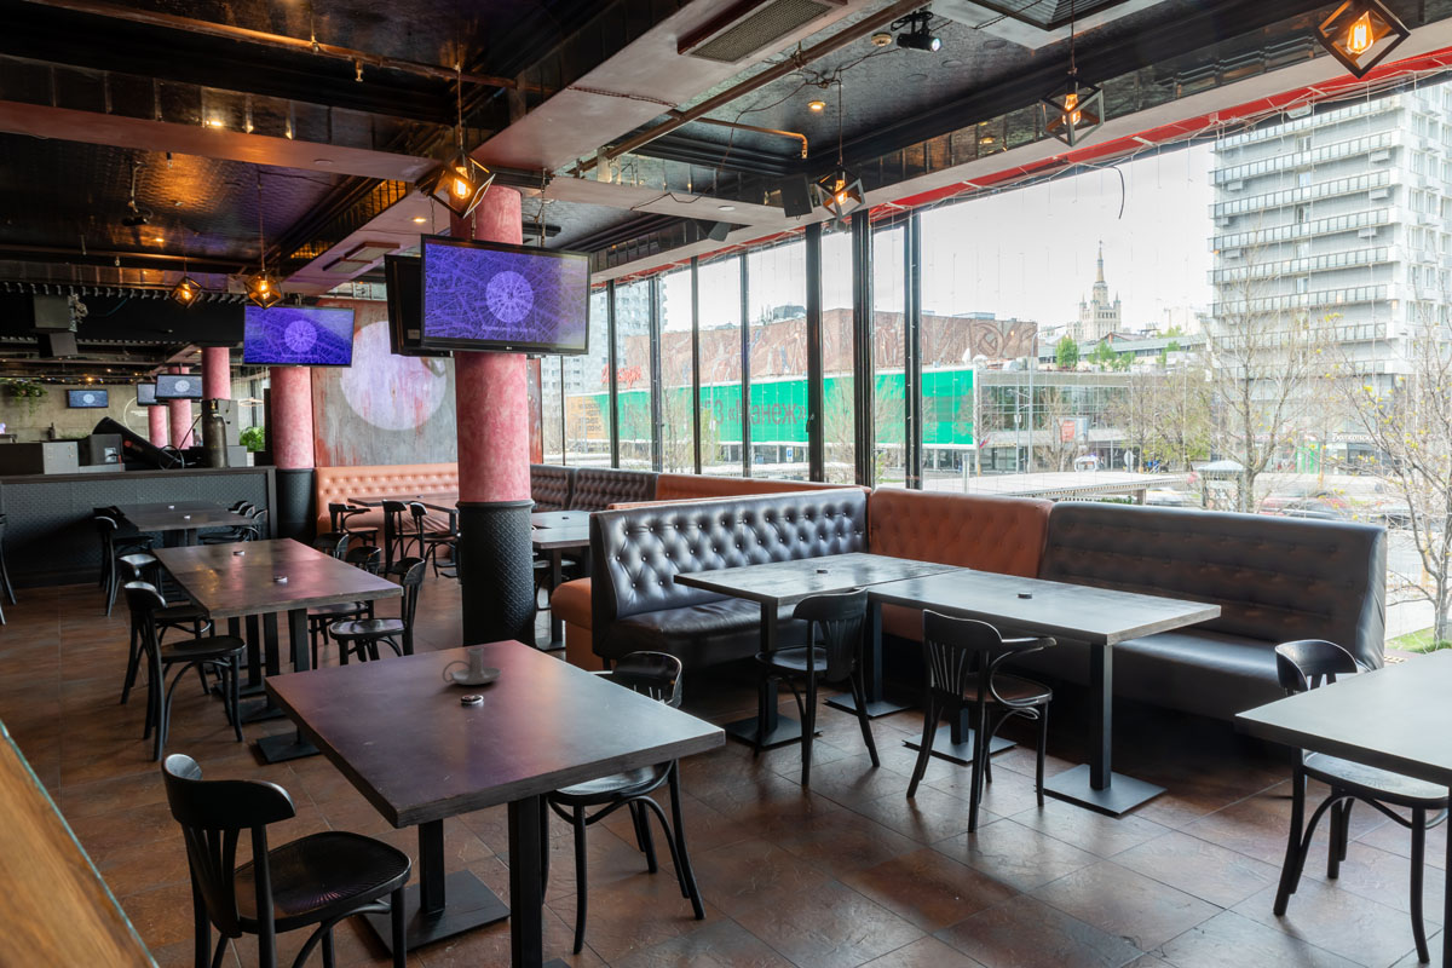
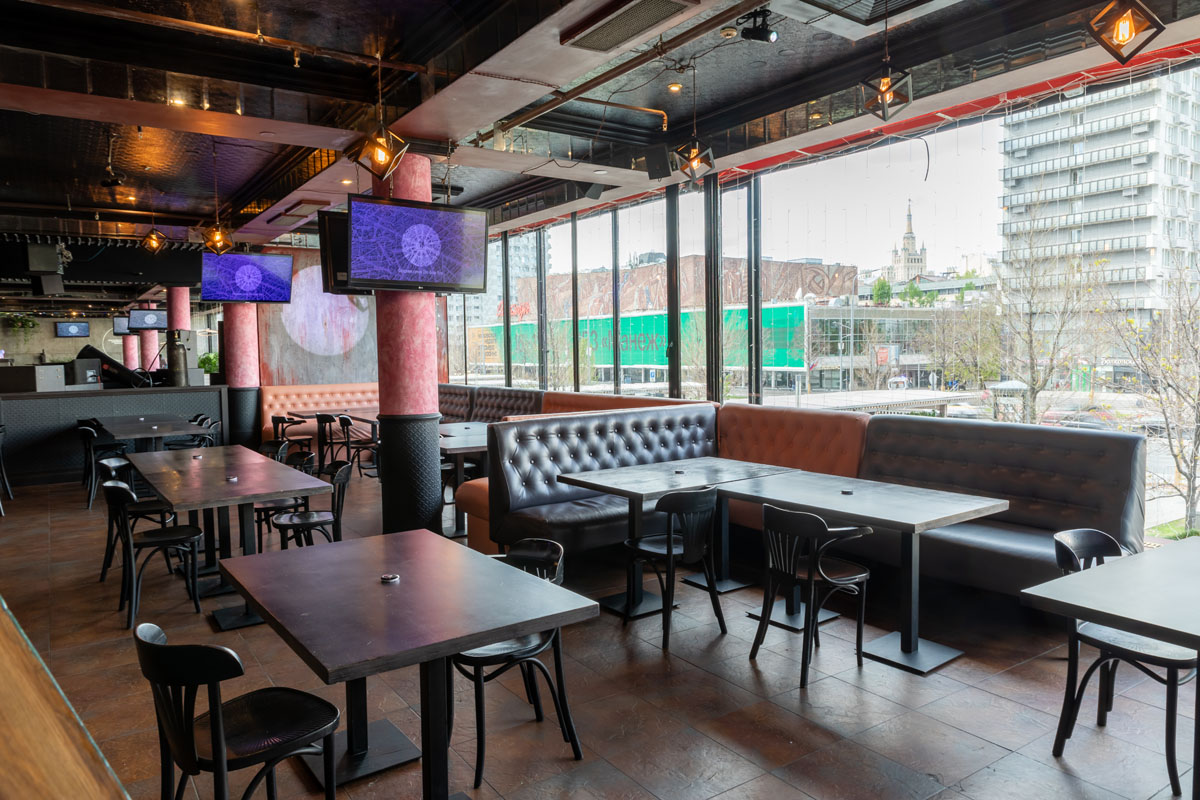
- candle holder (471, 667)
